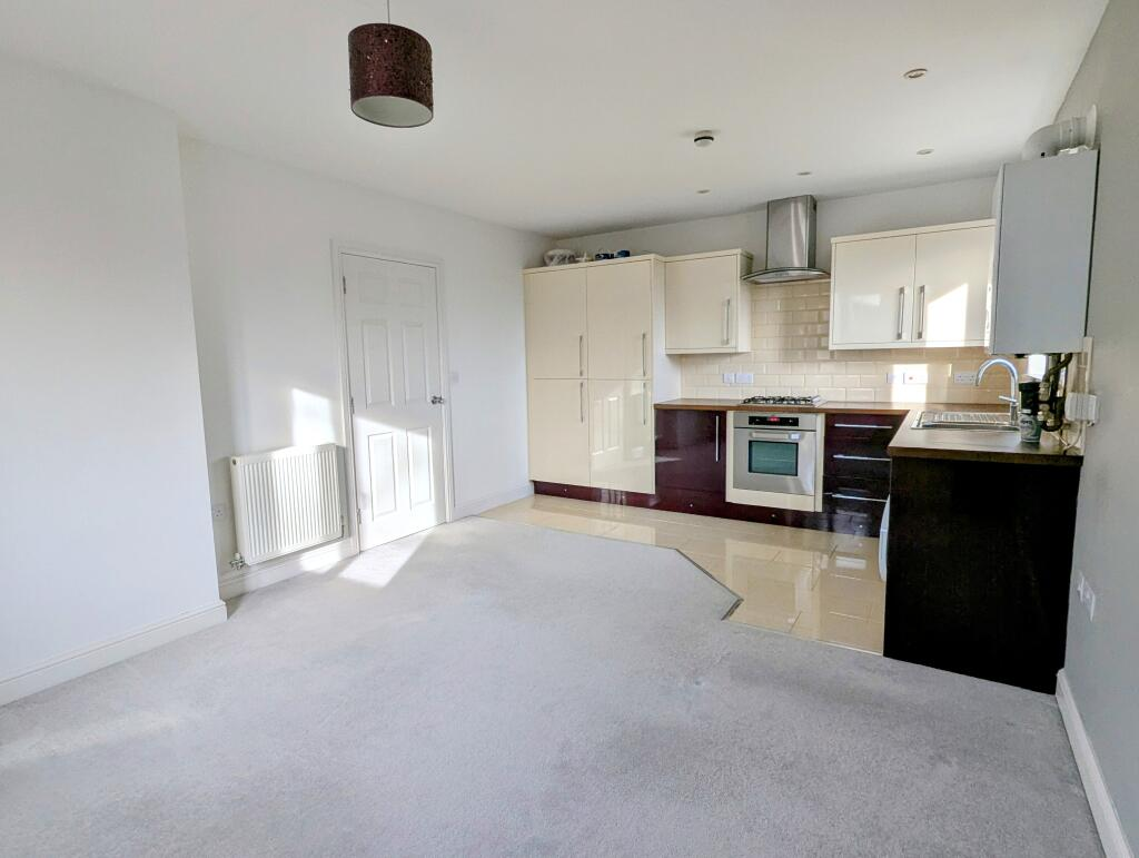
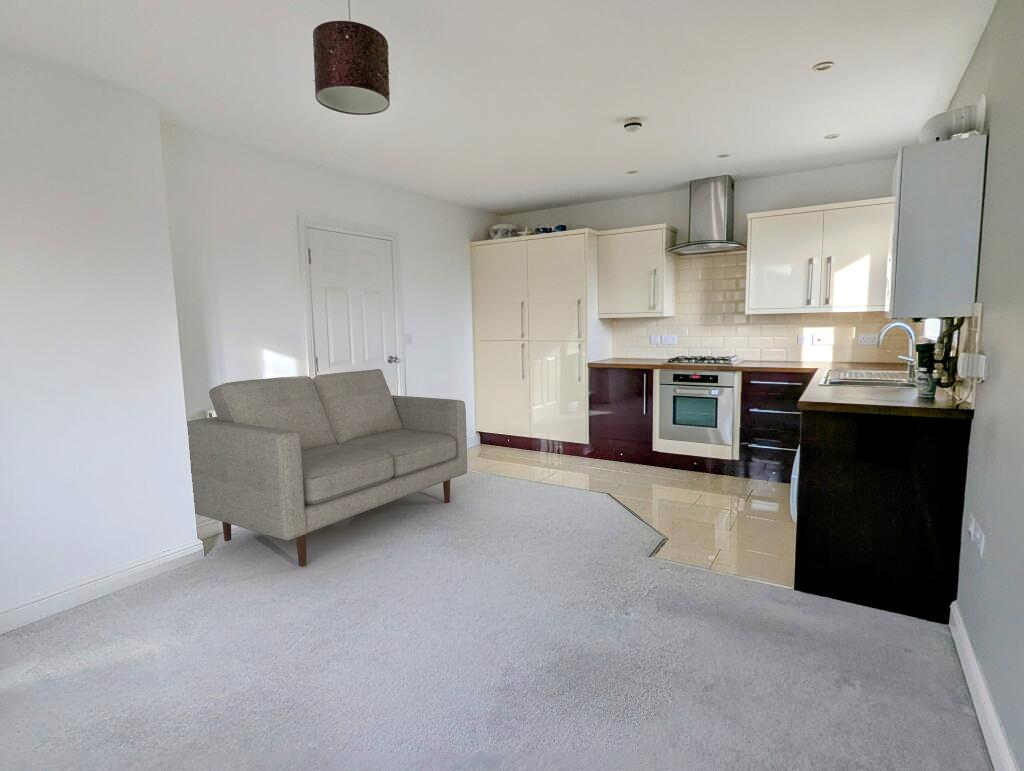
+ sofa (343, 448)
